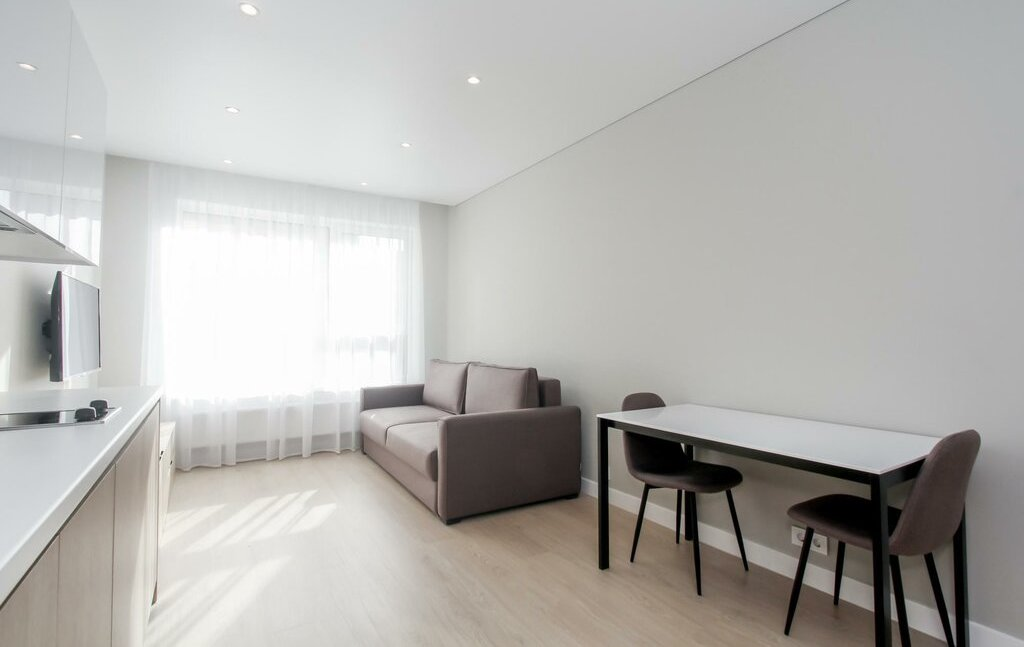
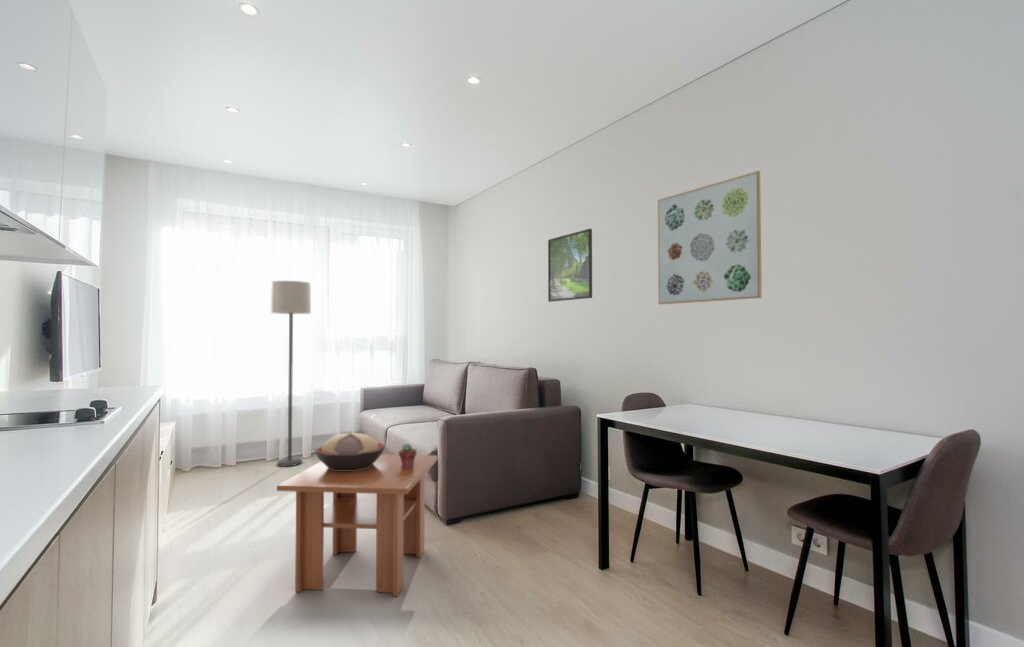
+ decorative bowl (351, 449)
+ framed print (569, 267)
+ potted succulent (407, 454)
+ coffee table (365, 518)
+ lamp (290, 372)
+ wall art (704, 244)
